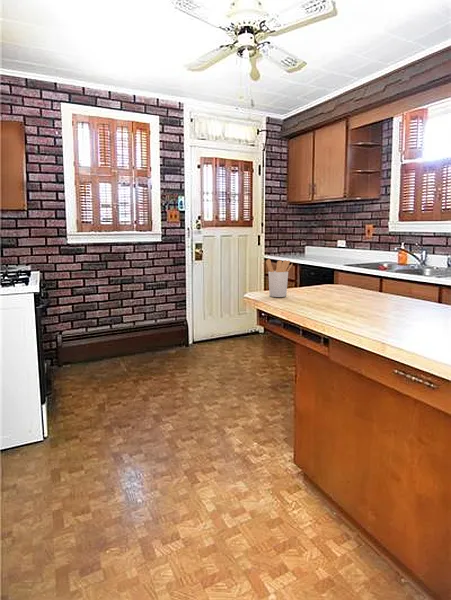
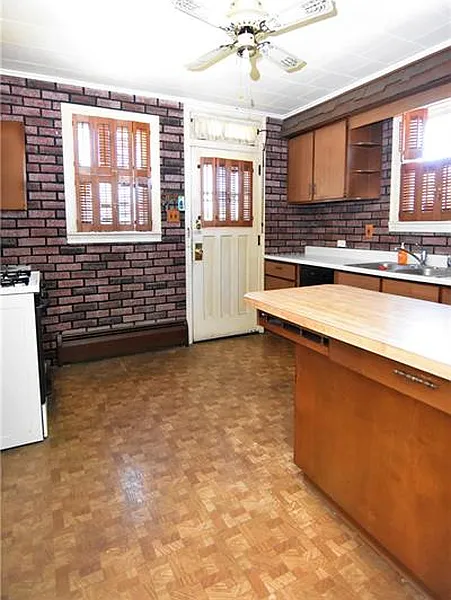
- utensil holder (279, 277)
